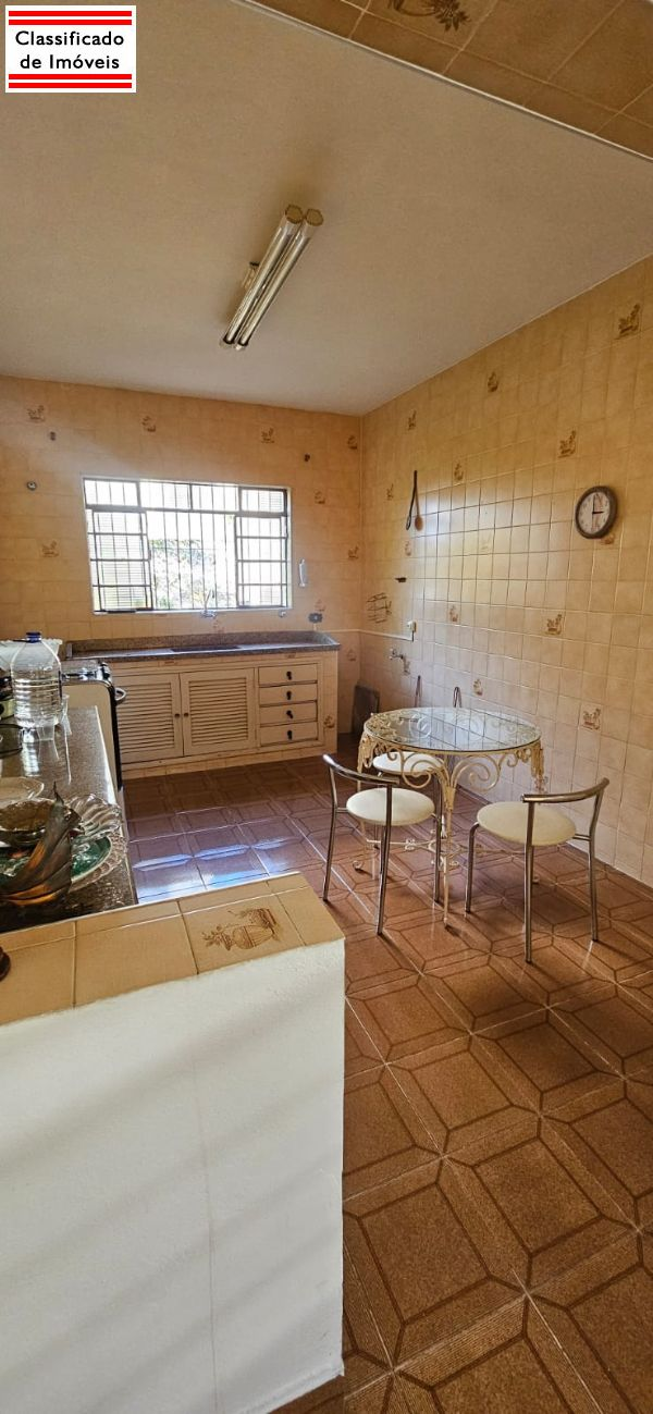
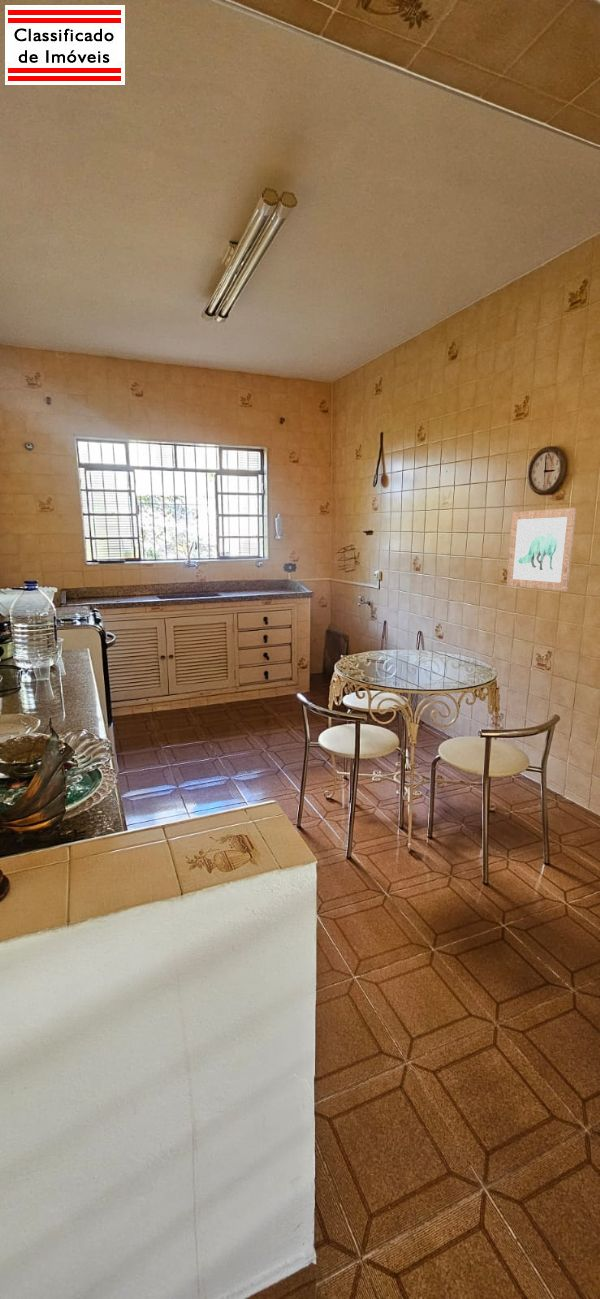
+ wall art (538, 549)
